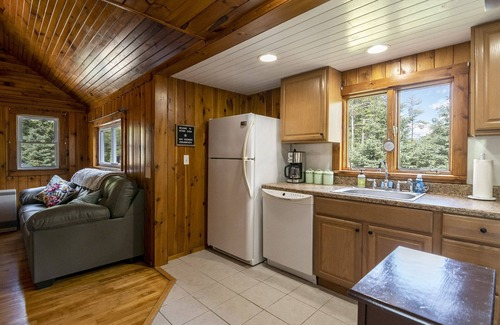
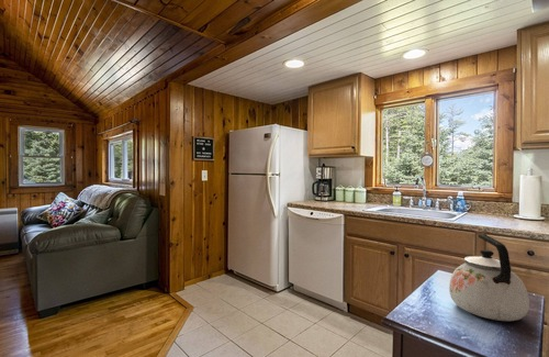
+ kettle (485, 272)
